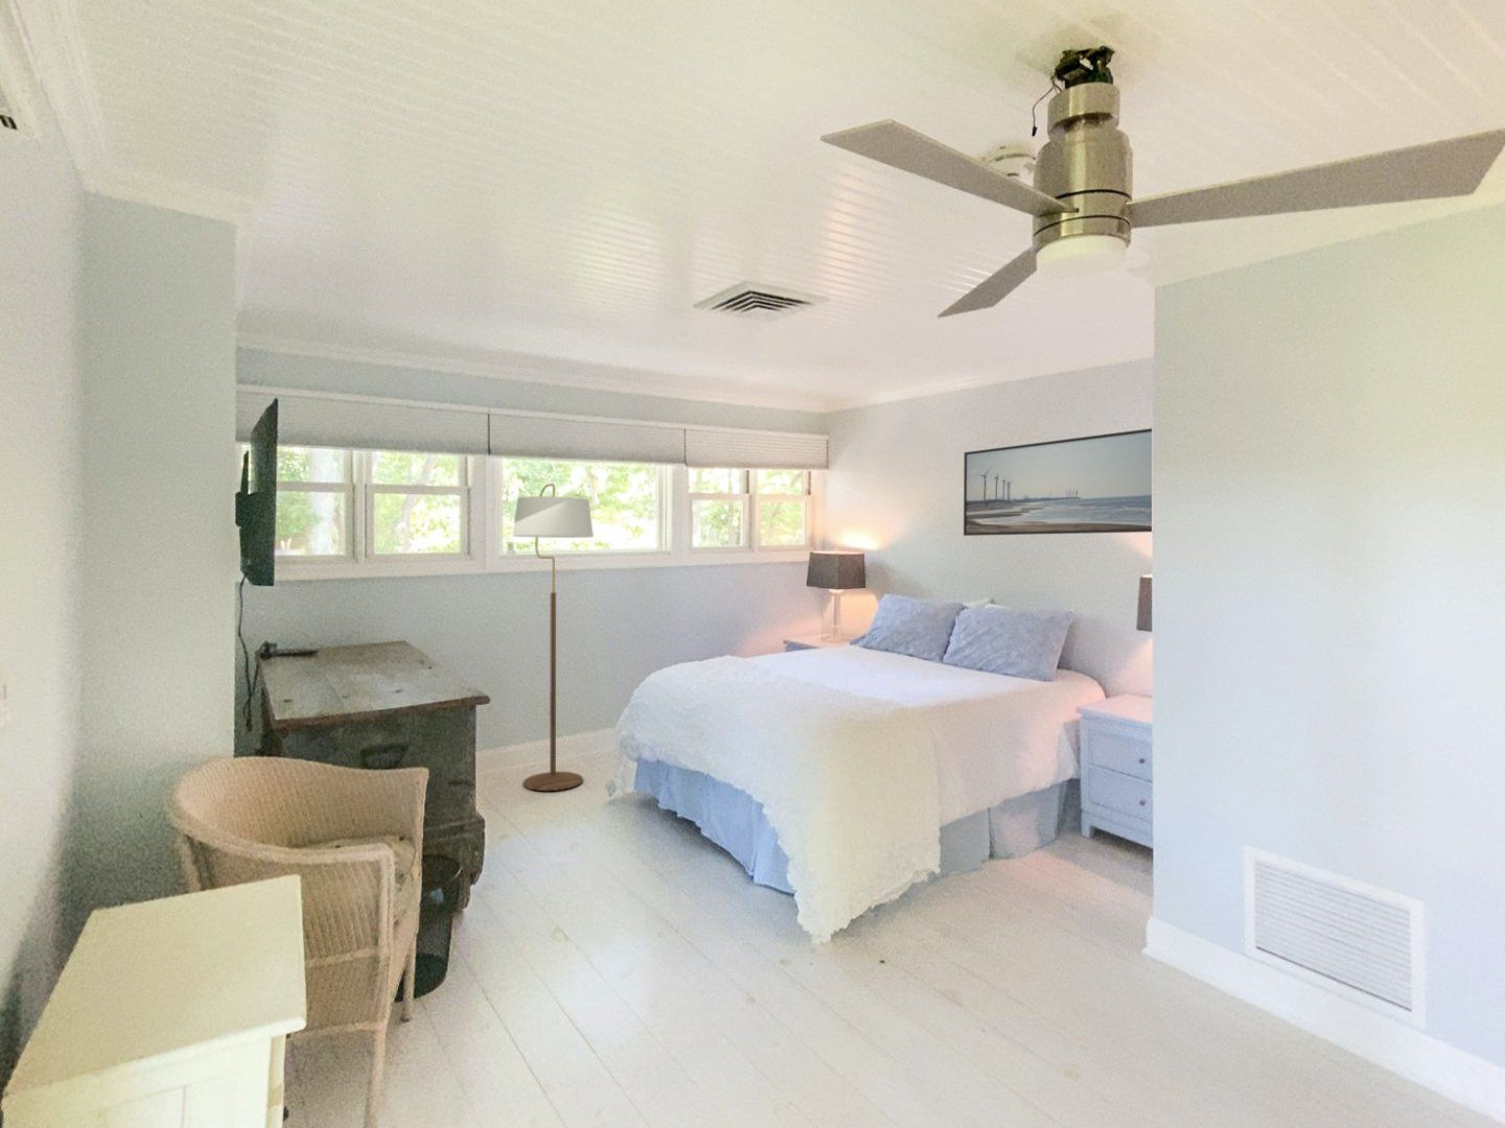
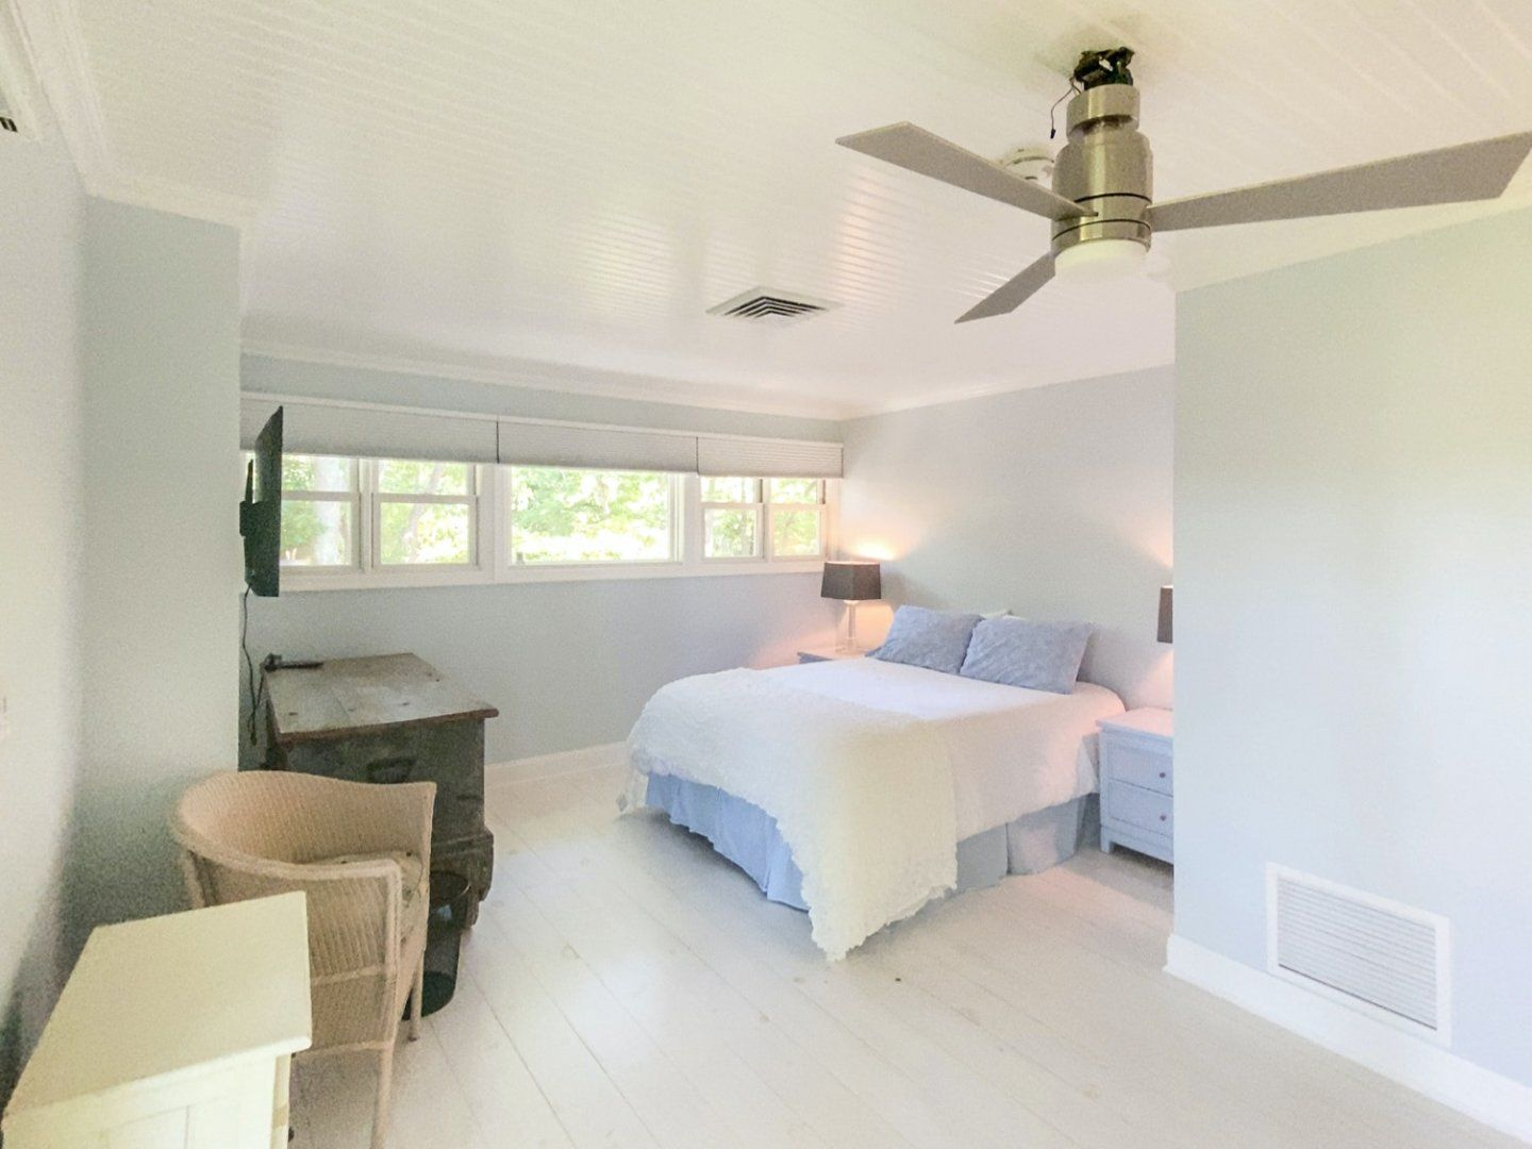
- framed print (1080, 485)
- floor lamp (551, 632)
